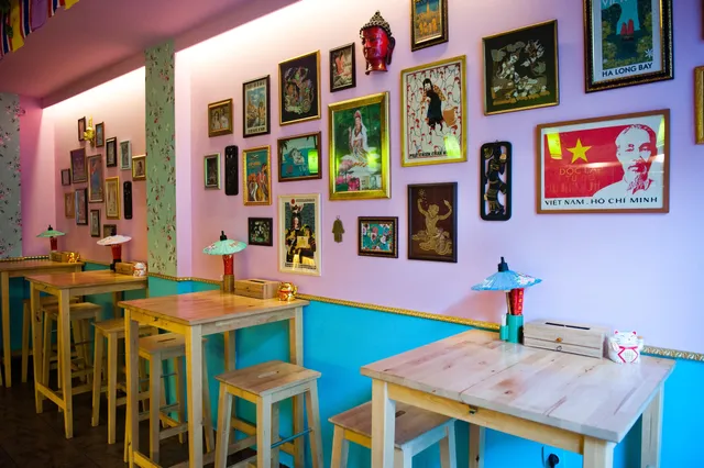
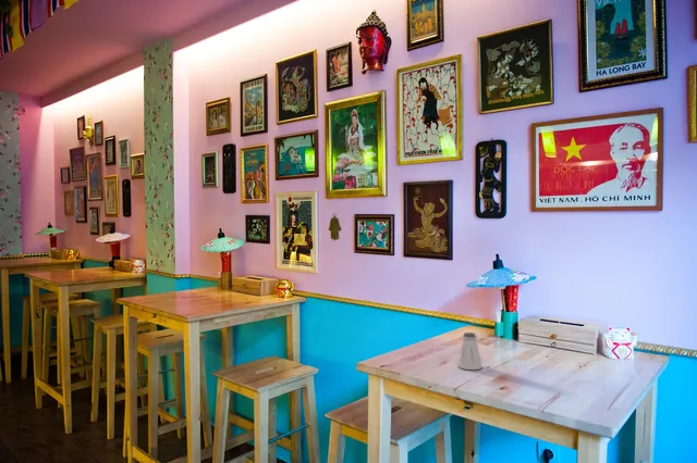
+ saltshaker (469, 350)
